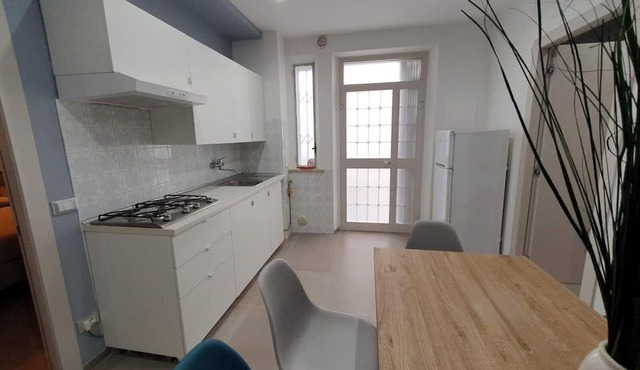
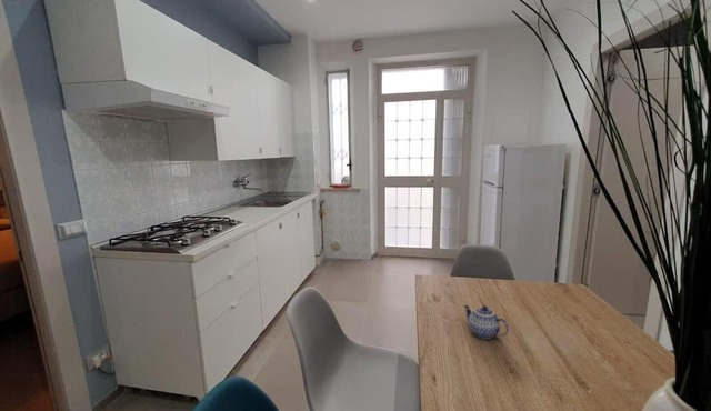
+ teapot (484, 320)
